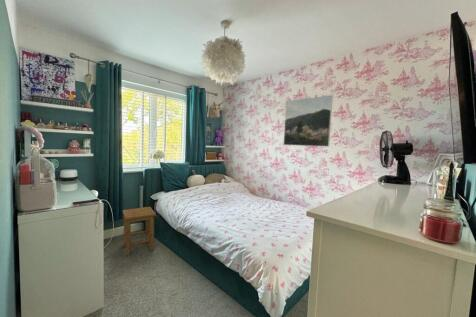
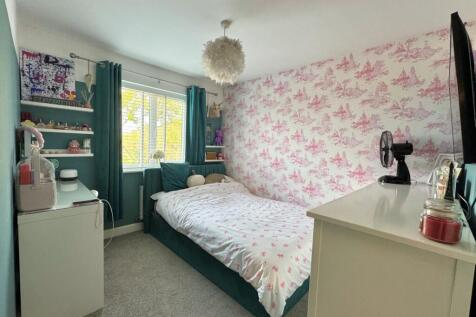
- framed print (306, 122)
- stool (138, 232)
